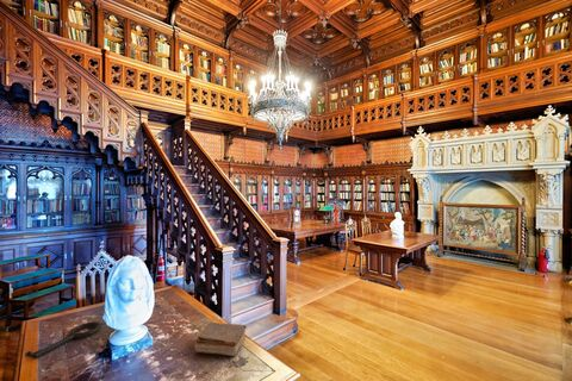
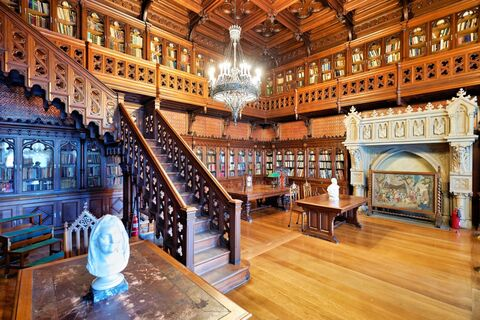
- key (69, 337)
- book (220, 338)
